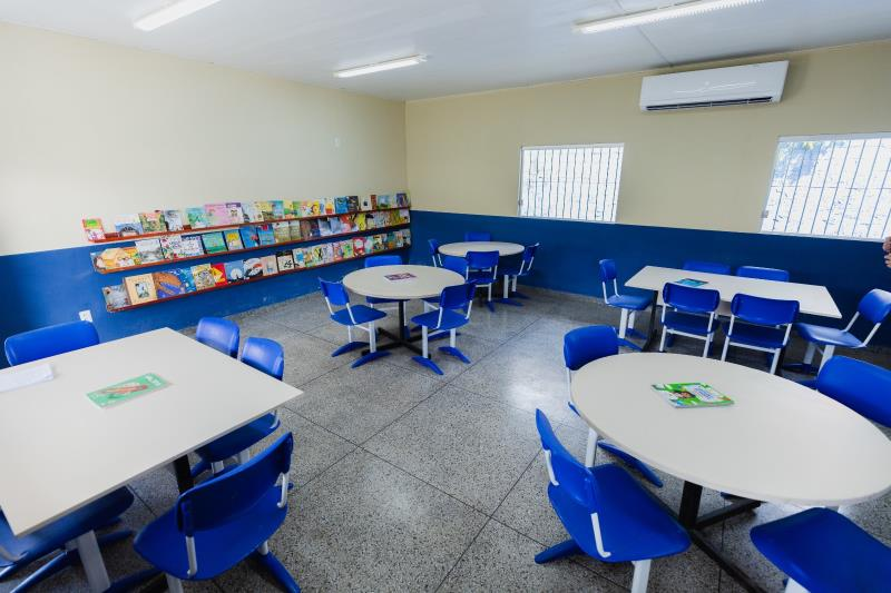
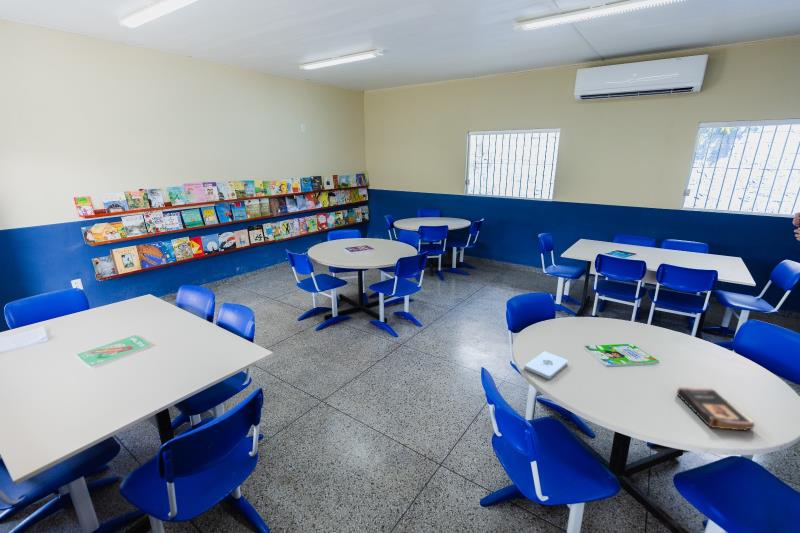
+ book (713, 405)
+ notepad (546, 364)
